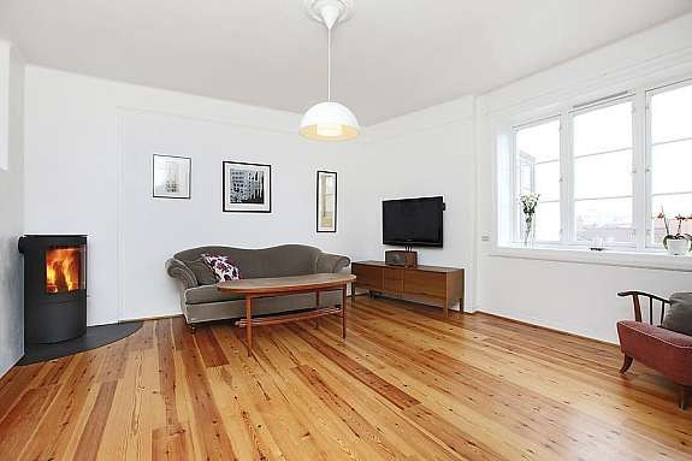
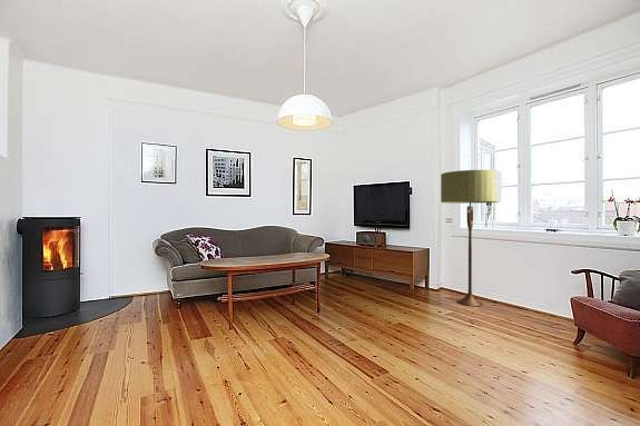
+ floor lamp (470, 237)
